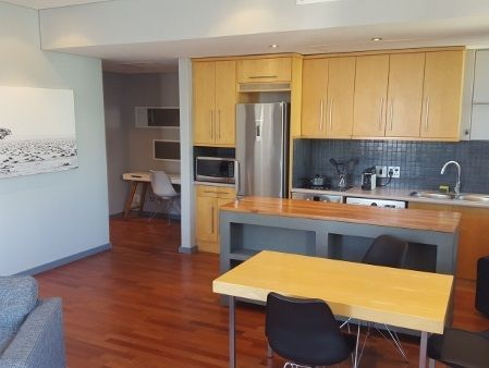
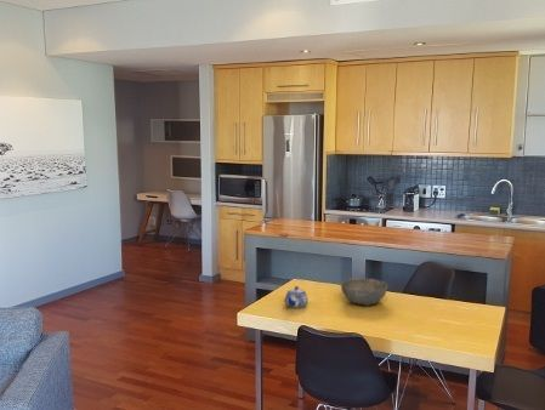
+ teapot (295, 296)
+ bowl (363, 292)
